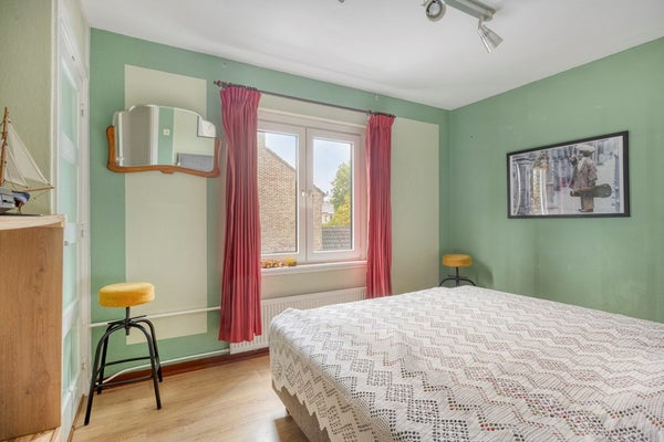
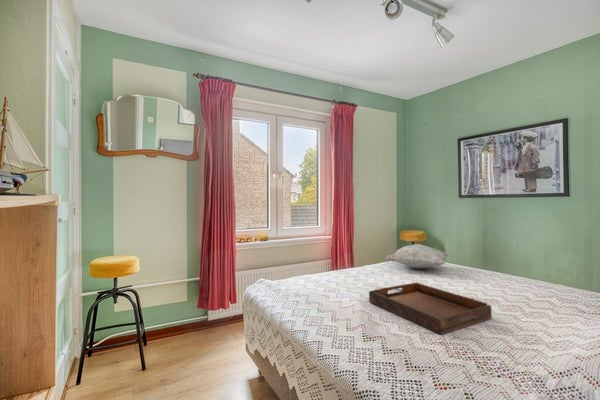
+ decorative pillow (418, 256)
+ serving tray (426, 303)
